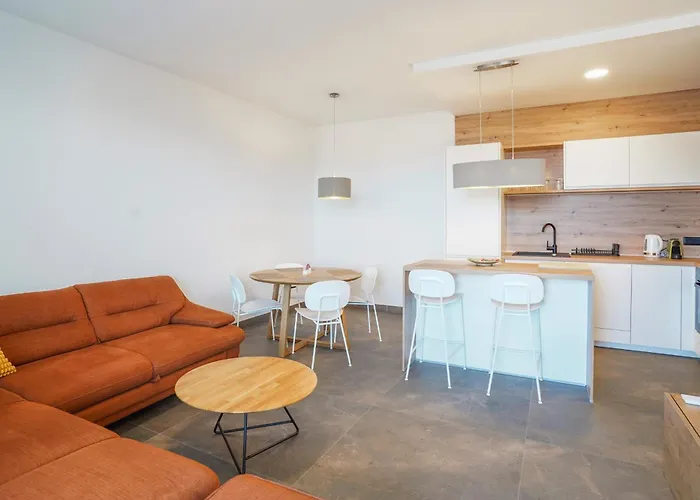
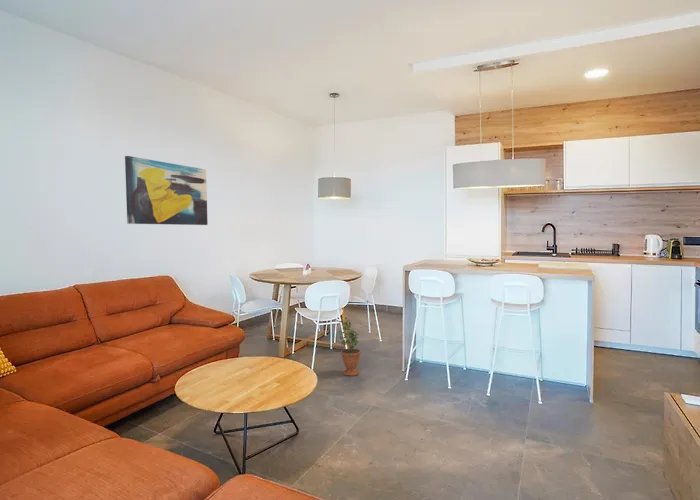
+ potted plant (348, 345)
+ wall art (170, 193)
